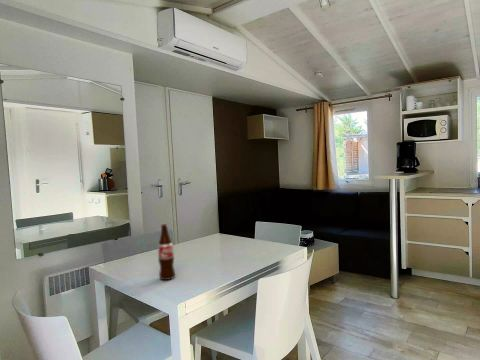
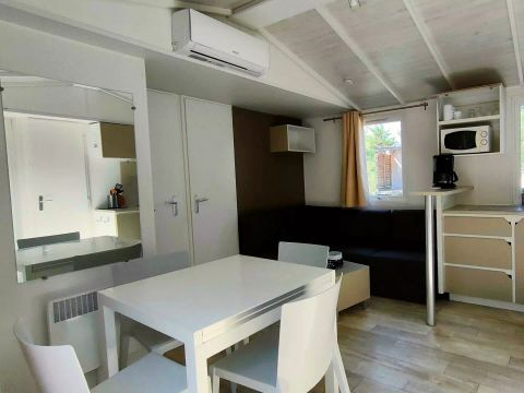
- bottle (165, 251)
